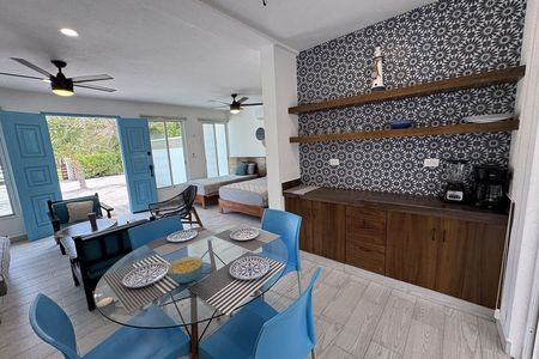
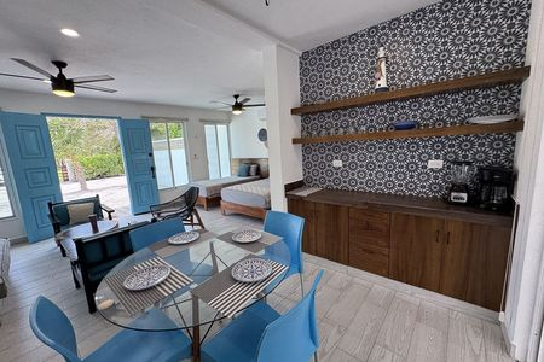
- cereal bowl (186, 272)
